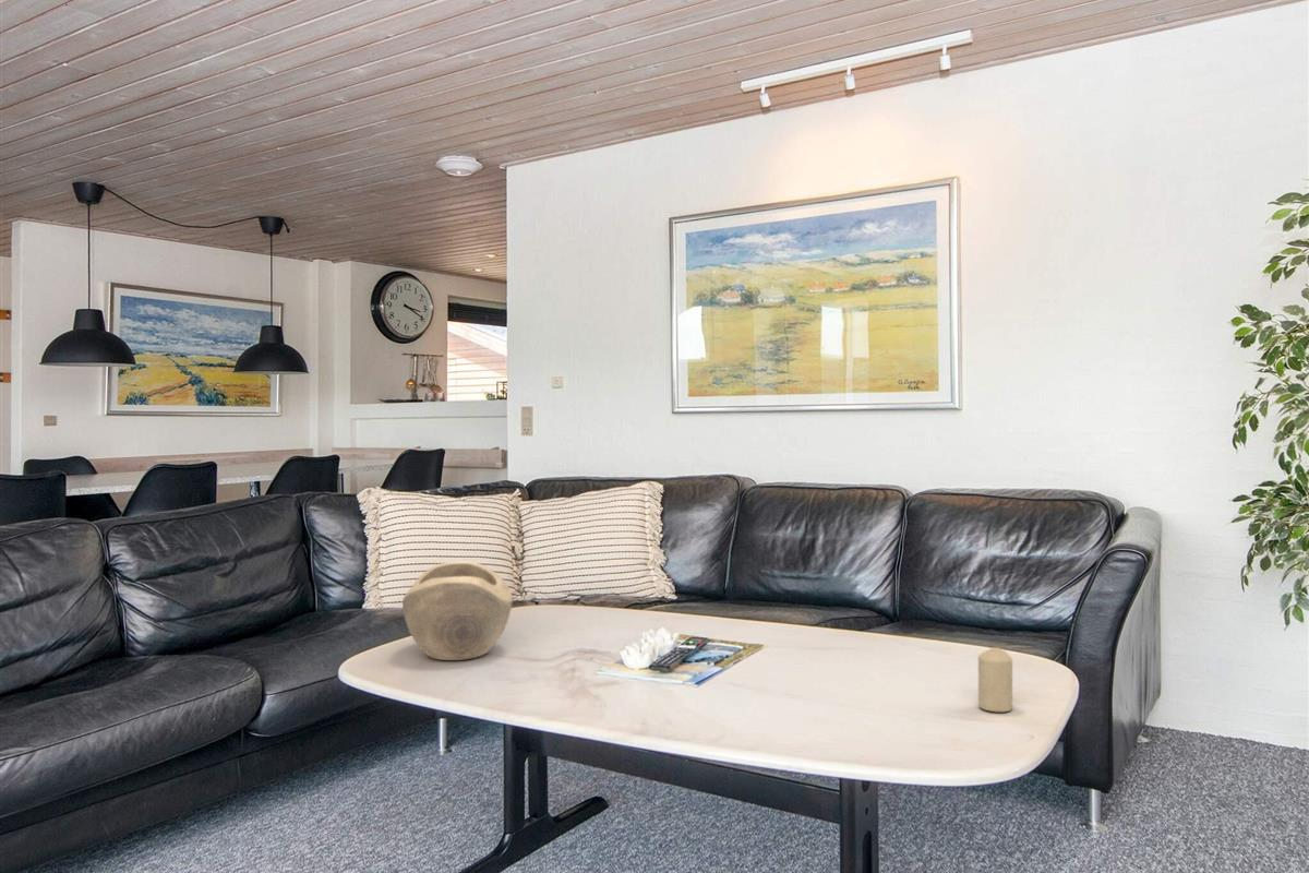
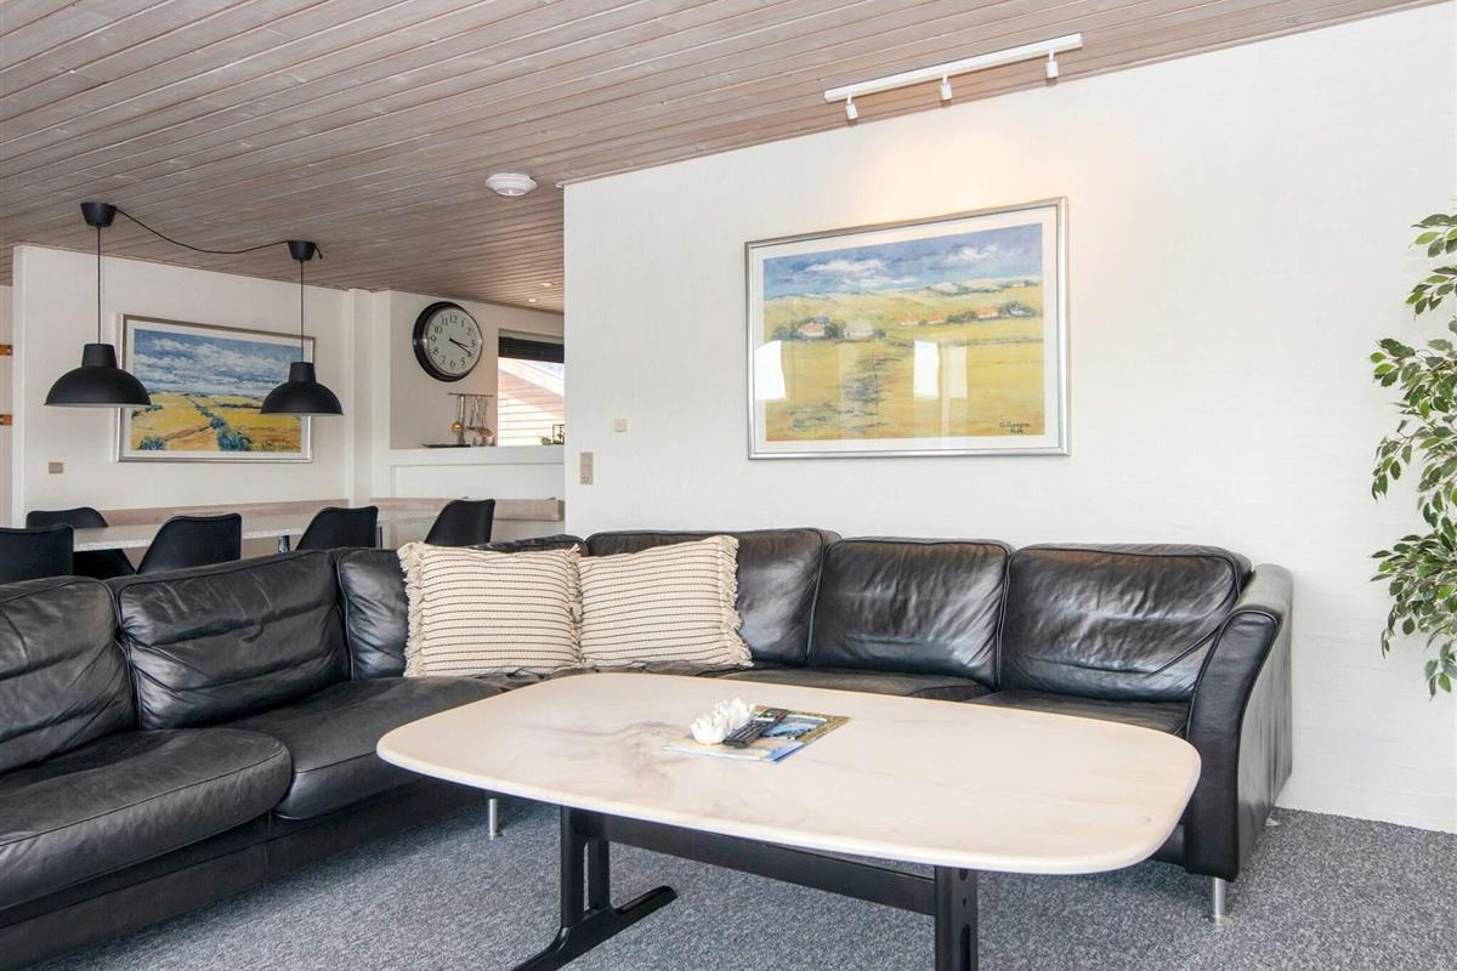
- decorative bowl (458, 610)
- candle (995, 678)
